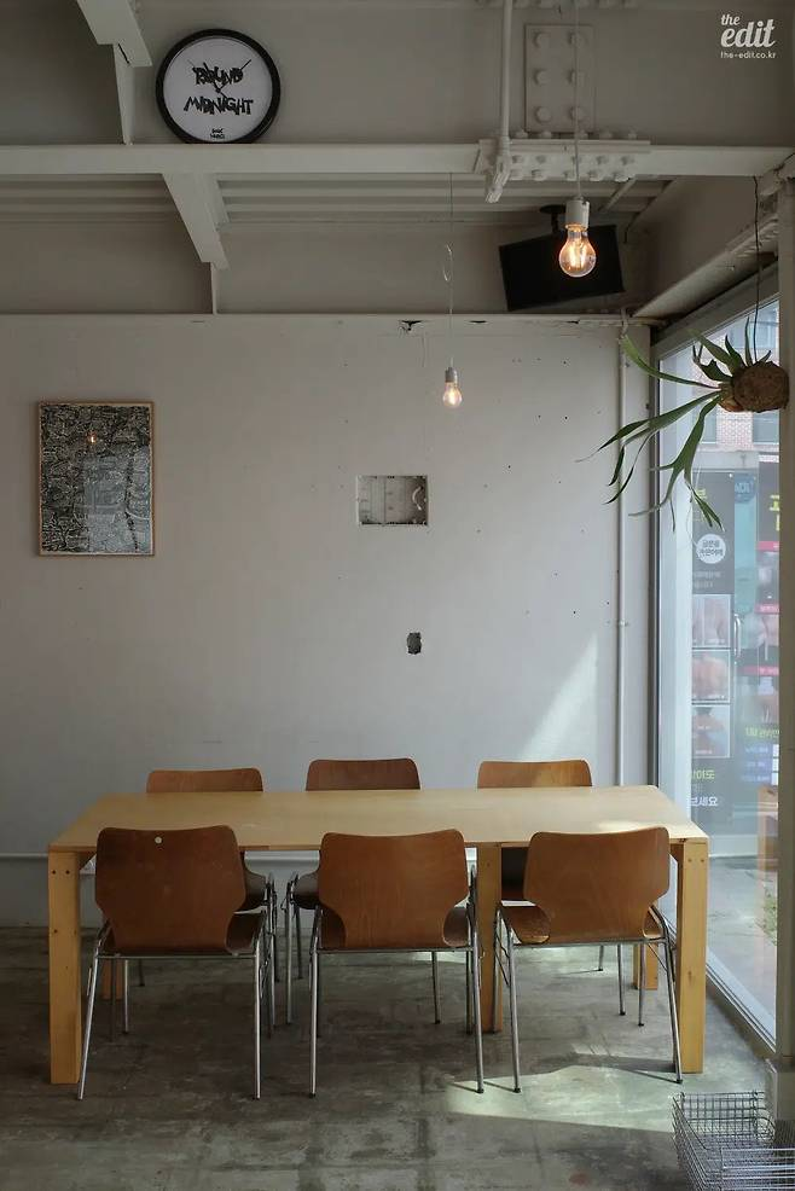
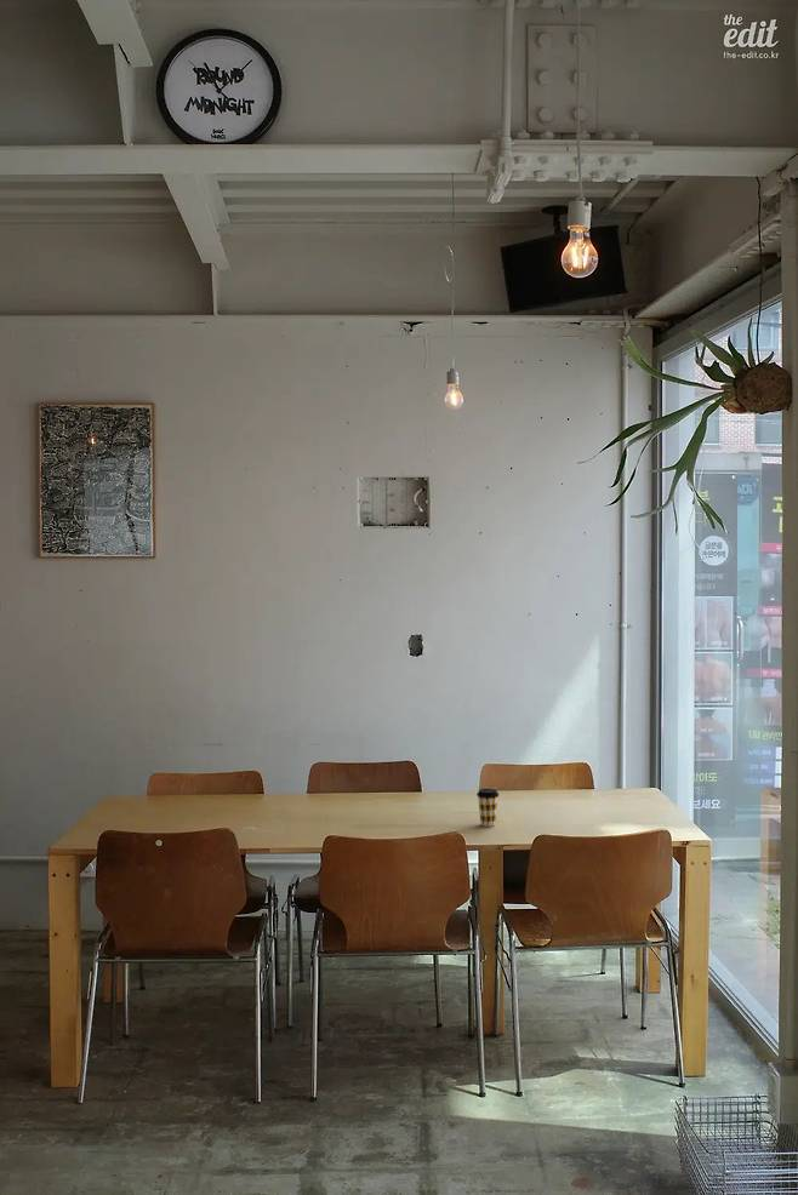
+ coffee cup (488, 807)
